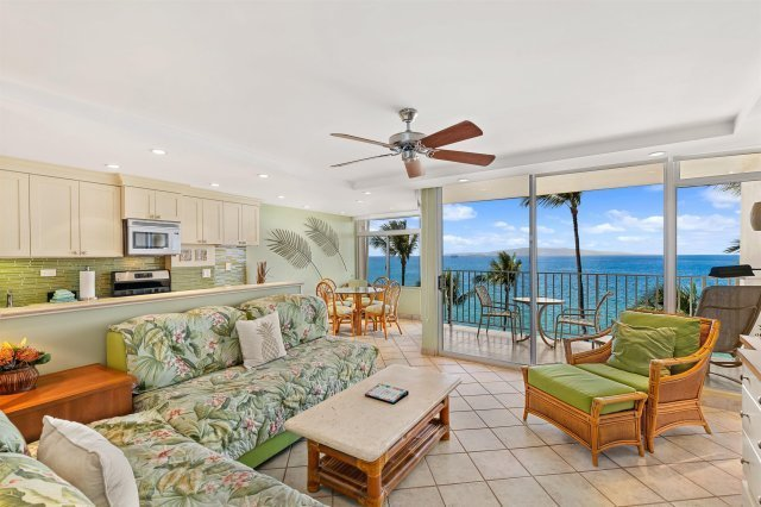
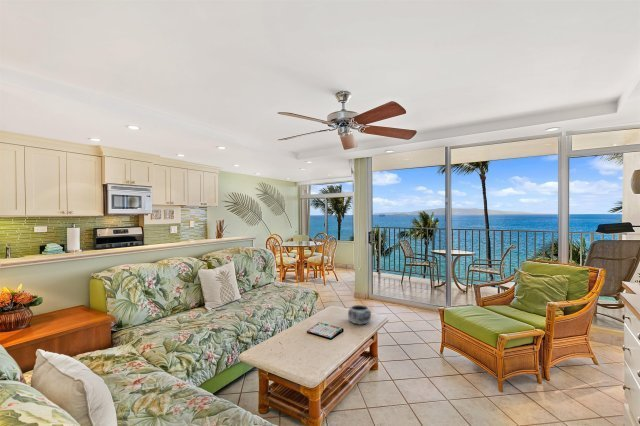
+ decorative bowl (359, 314)
